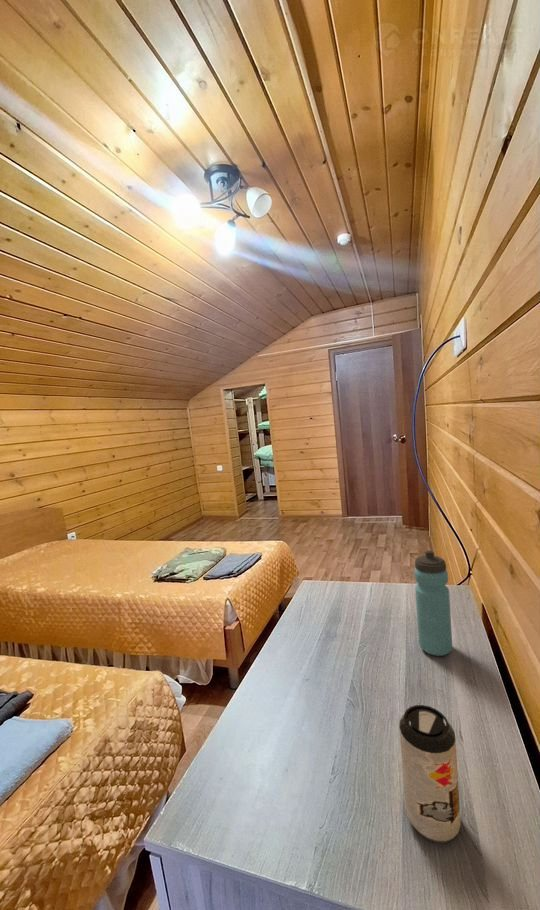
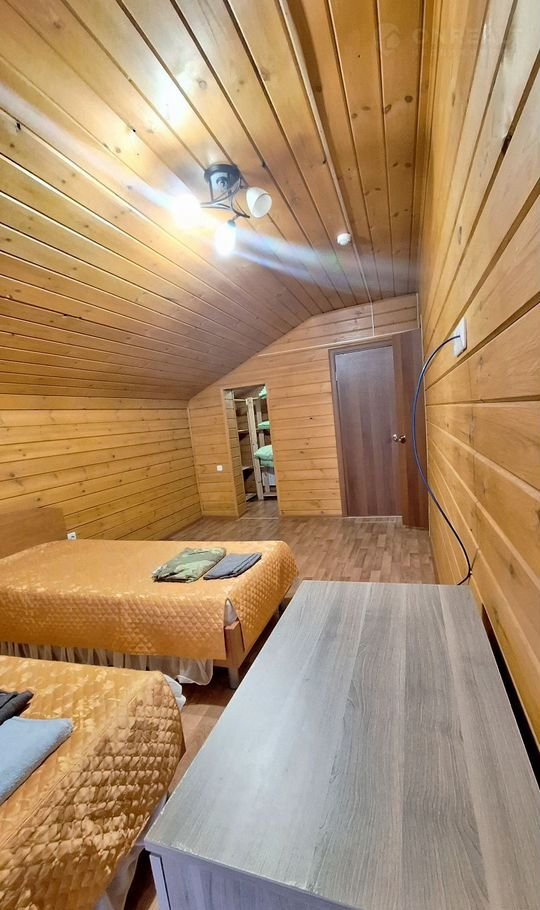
- water bottle (432, 600)
- beverage can (429, 770)
